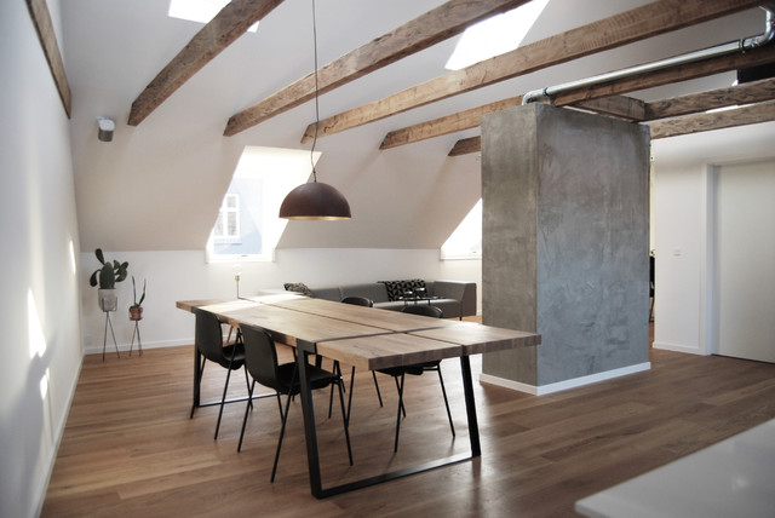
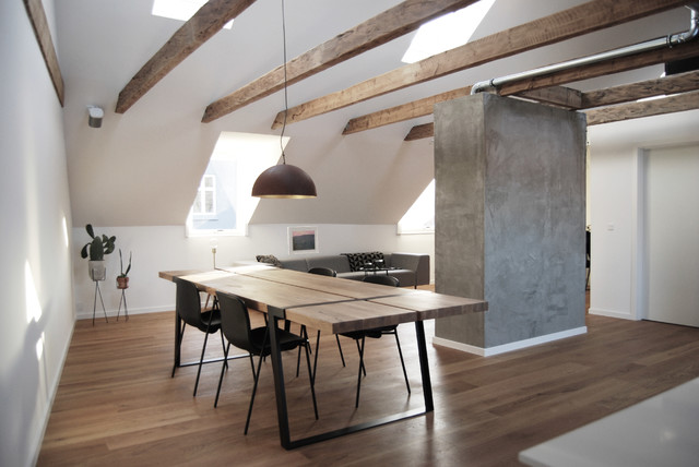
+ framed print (304, 240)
